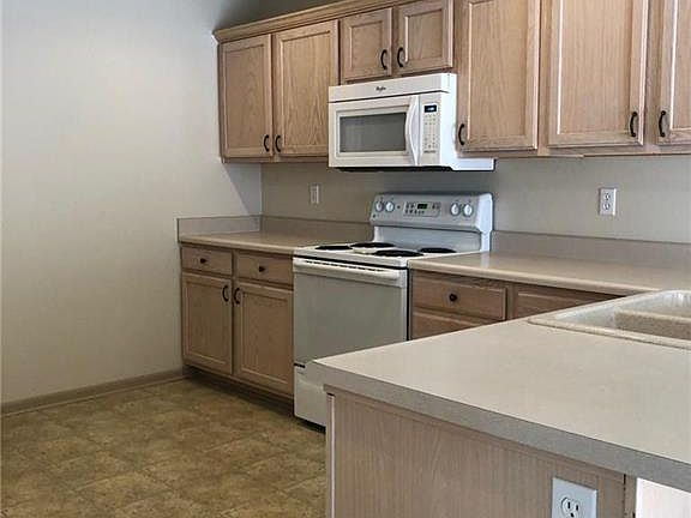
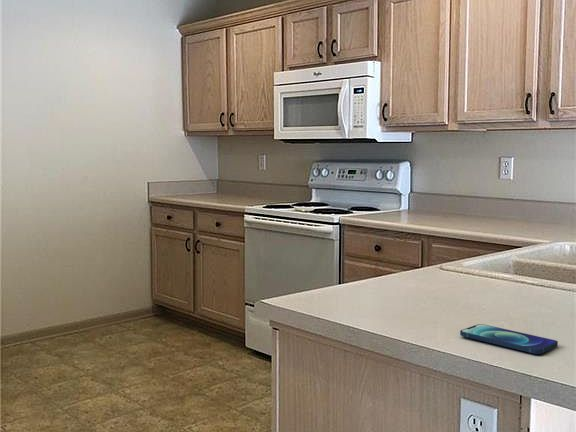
+ smartphone (507, 338)
